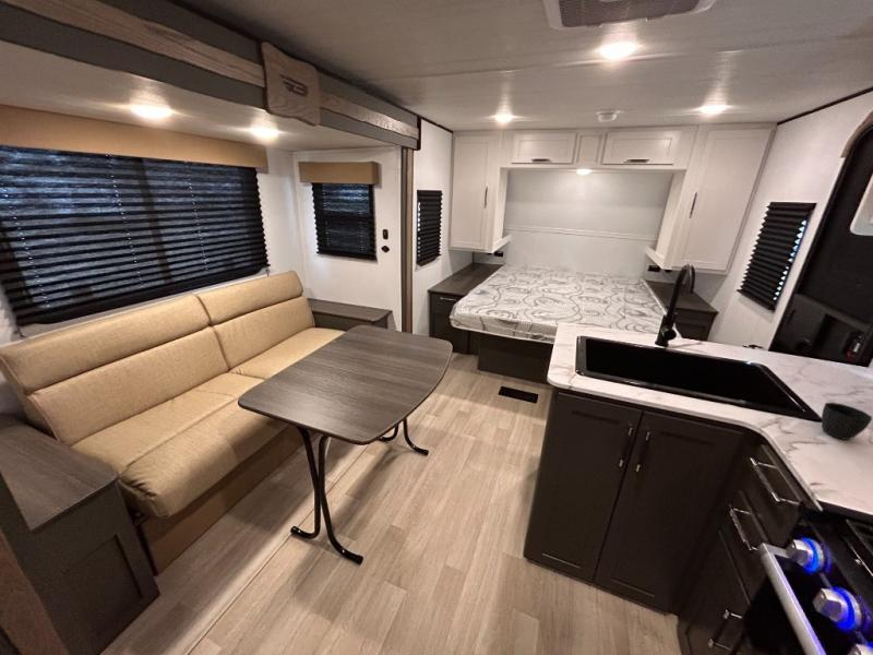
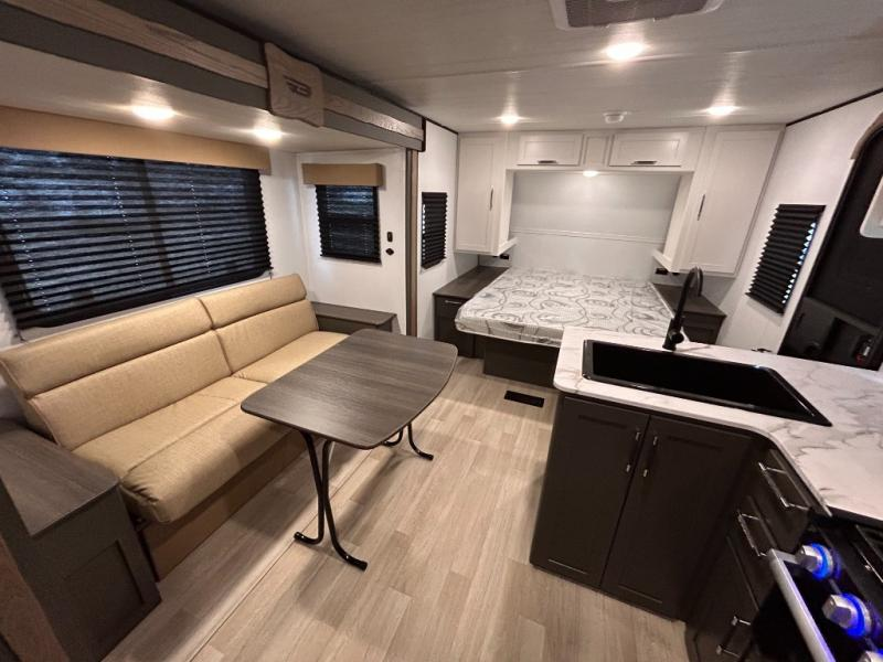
- cup (844, 422)
